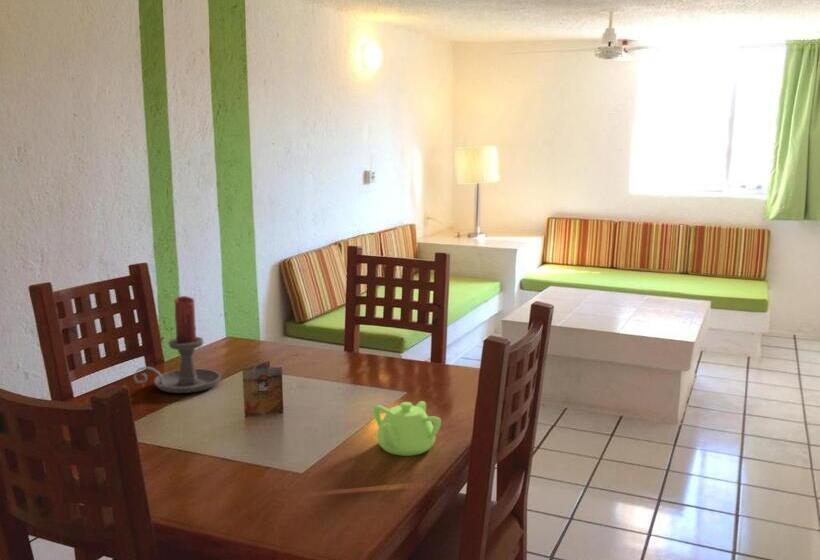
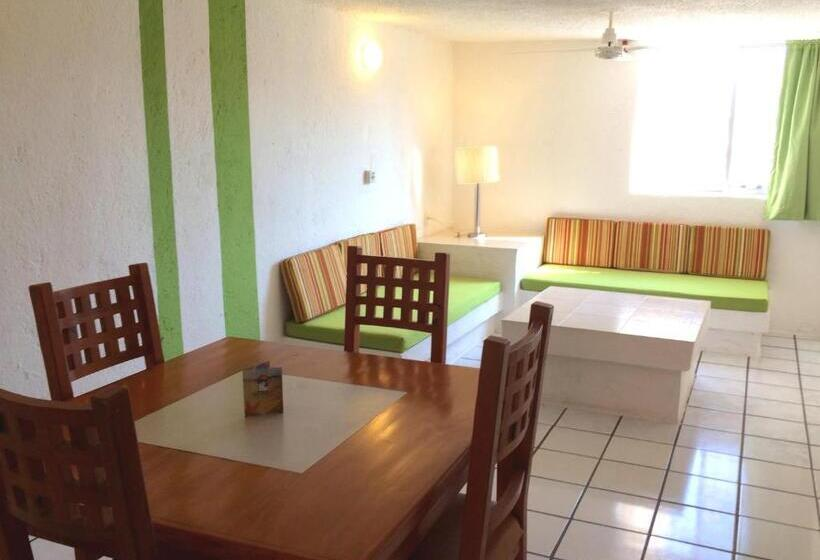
- candle holder (176, 342)
- teapot (405, 425)
